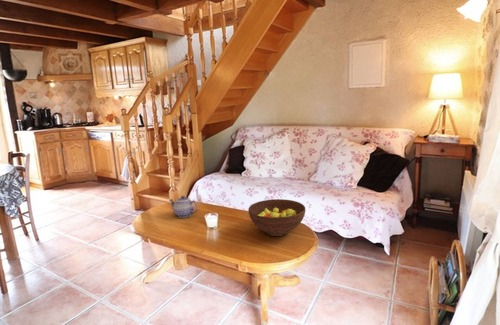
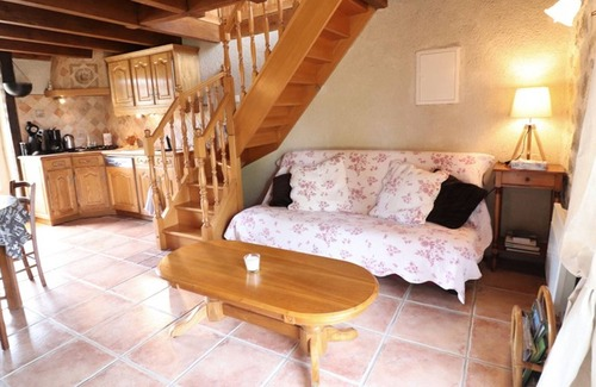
- teapot (183, 205)
- fruit bowl (277, 220)
